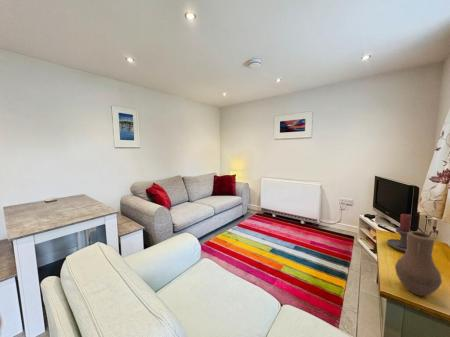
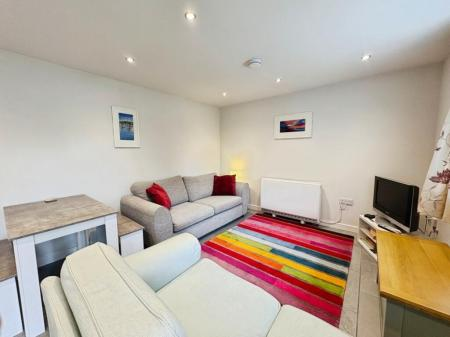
- vase (418, 262)
- candle holder (404, 229)
